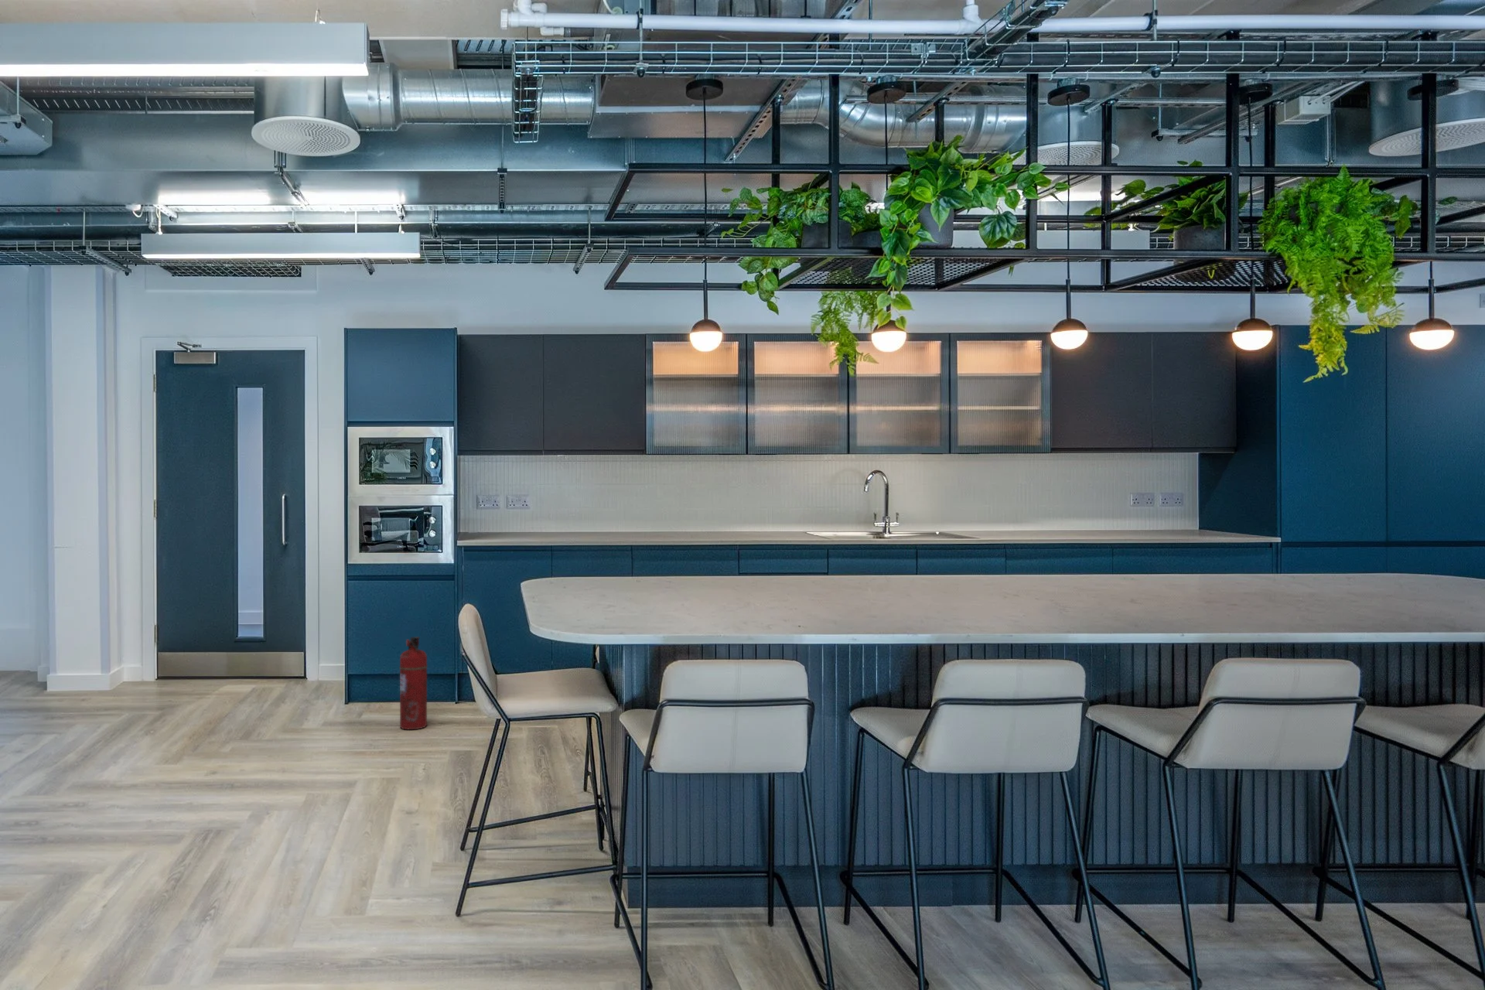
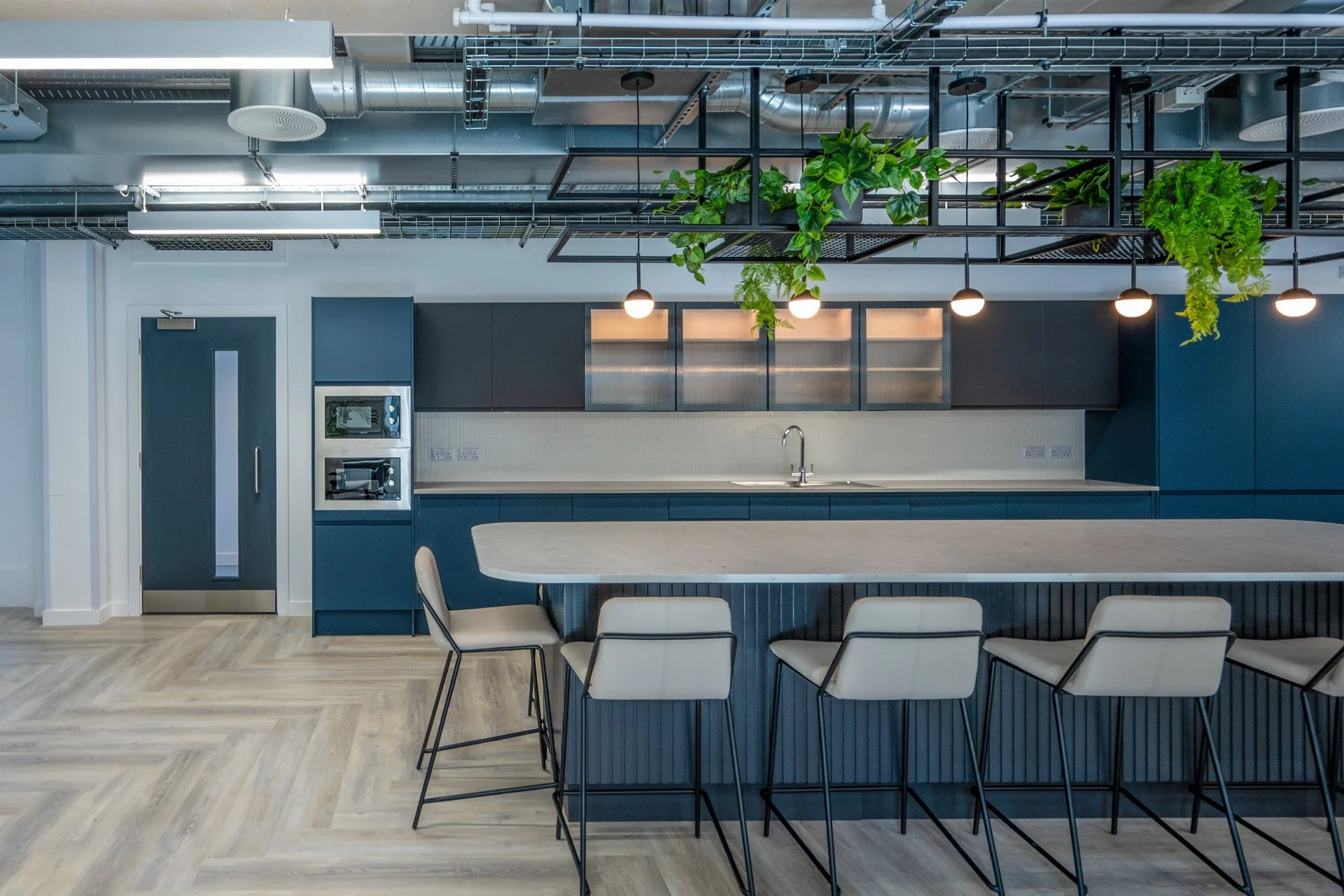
- fire extinguisher (413, 680)
